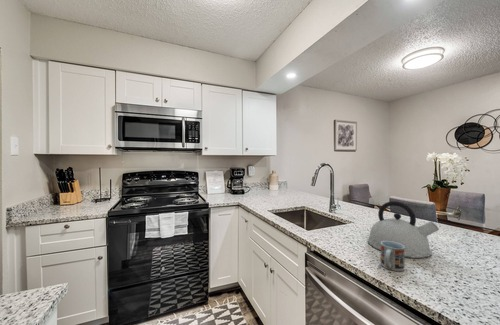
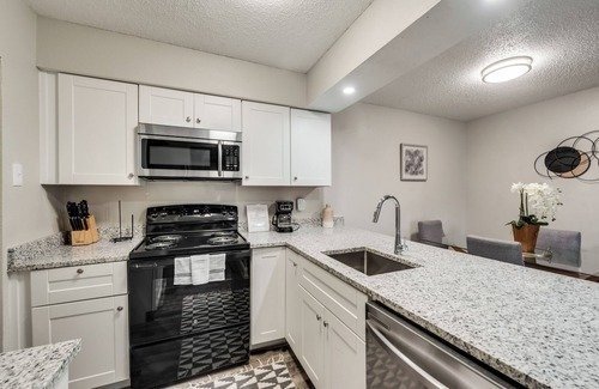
- cup (391, 256)
- kettle (400, 224)
